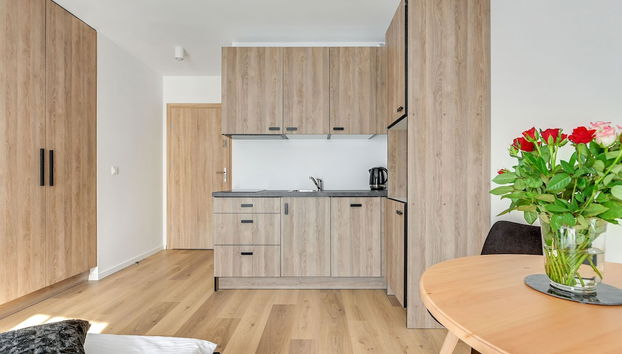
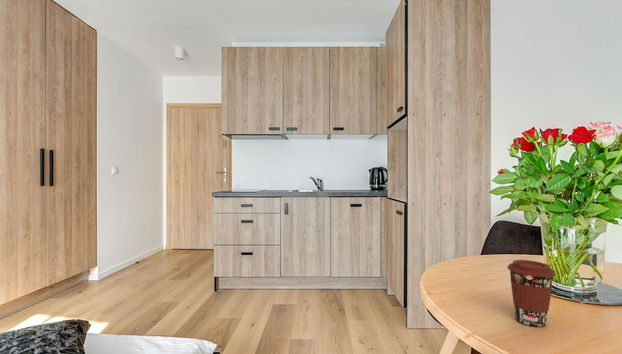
+ coffee cup (530, 292)
